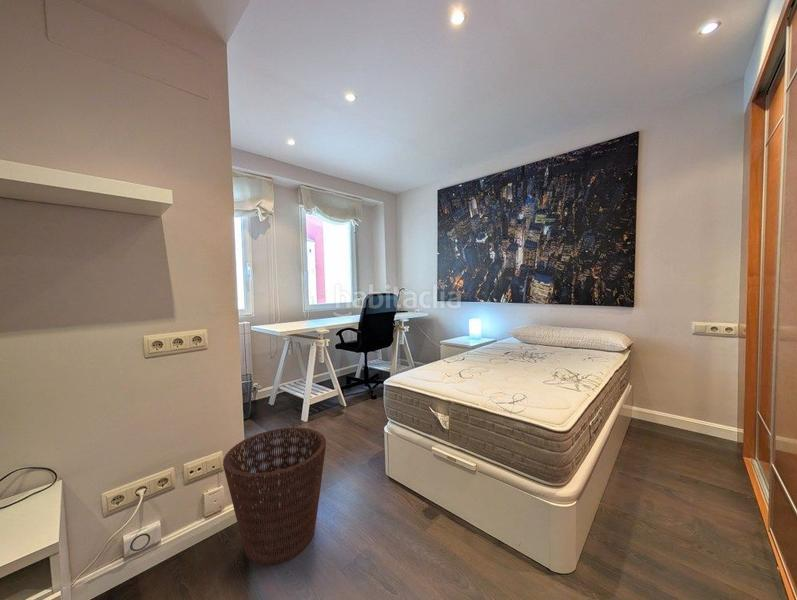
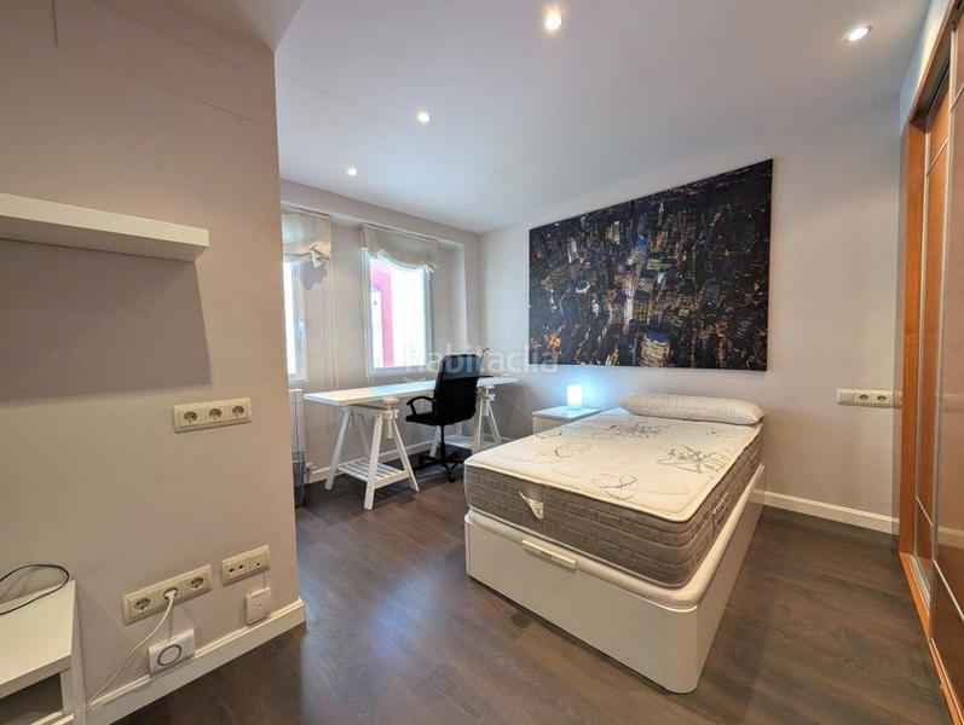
- basket (279, 492)
